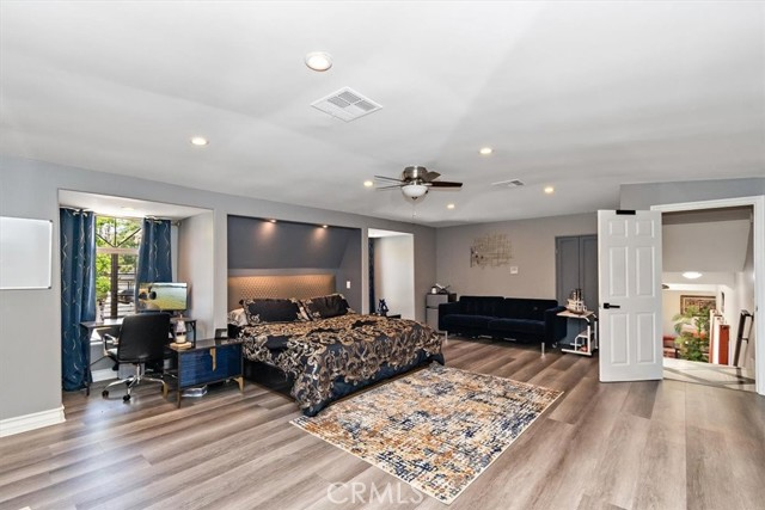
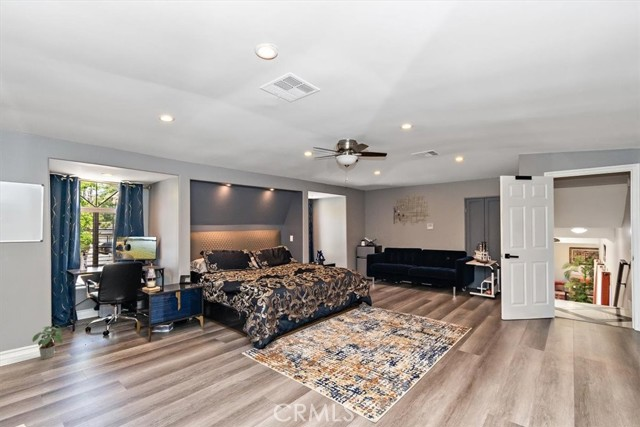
+ potted plant (49, 342)
